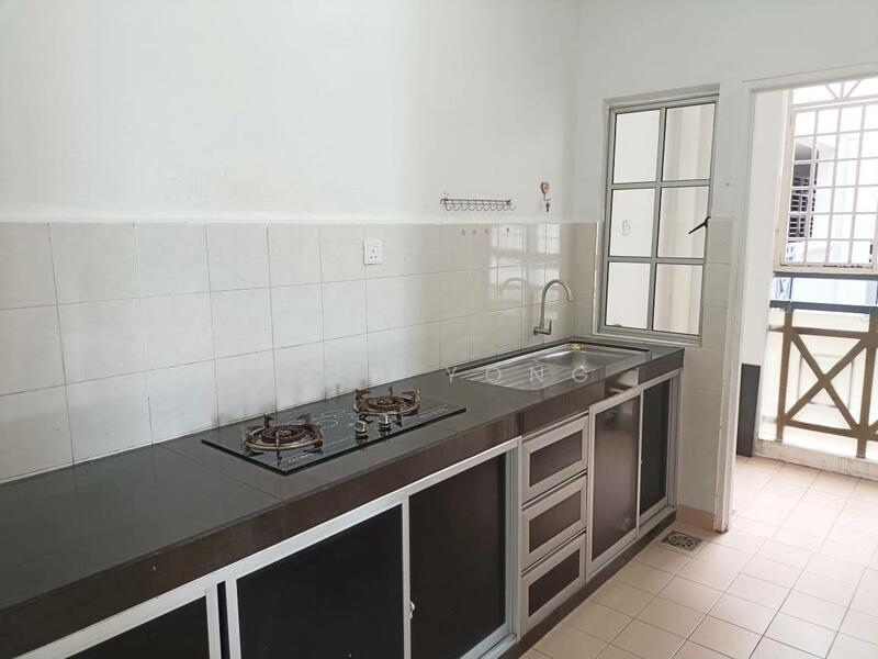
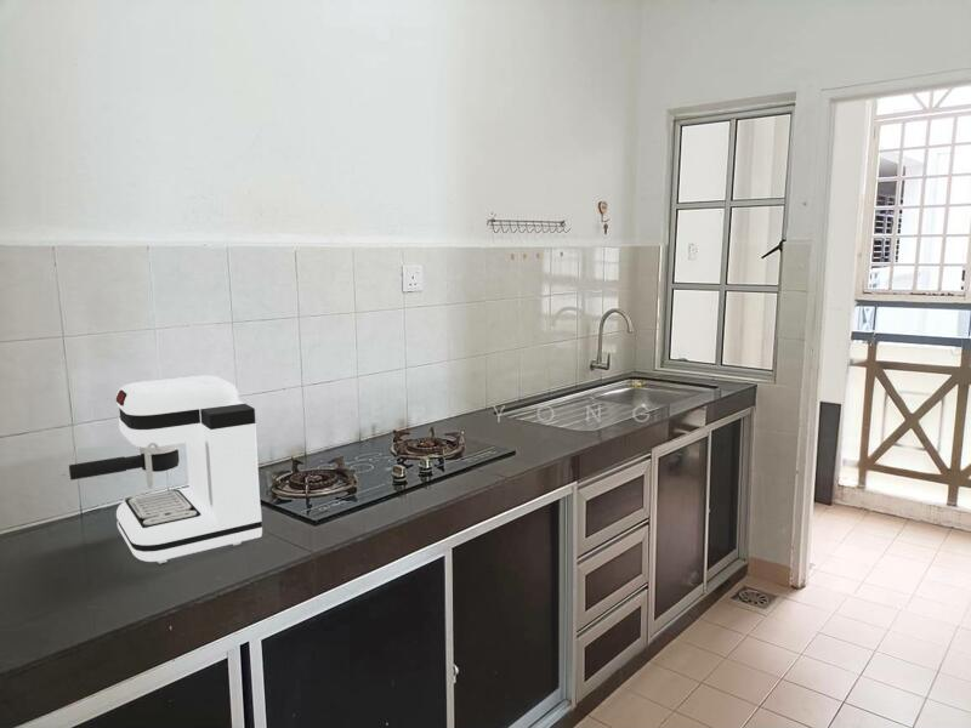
+ coffee maker (177, 463)
